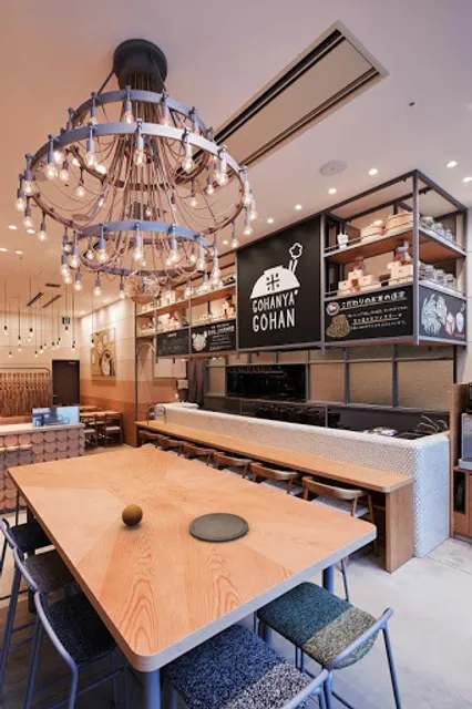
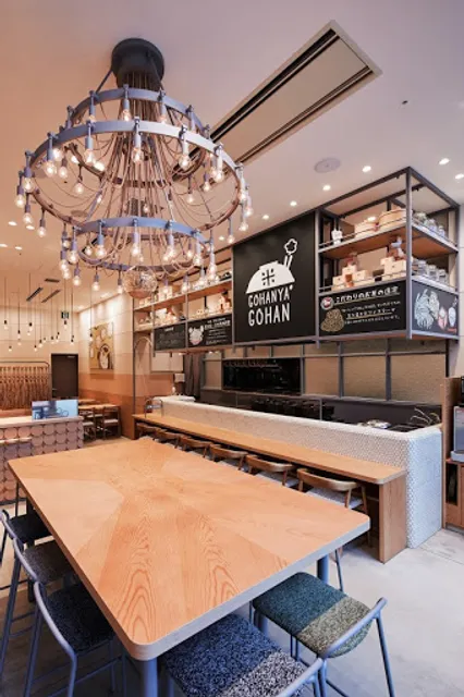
- plate (218, 526)
- fruit (132, 514)
